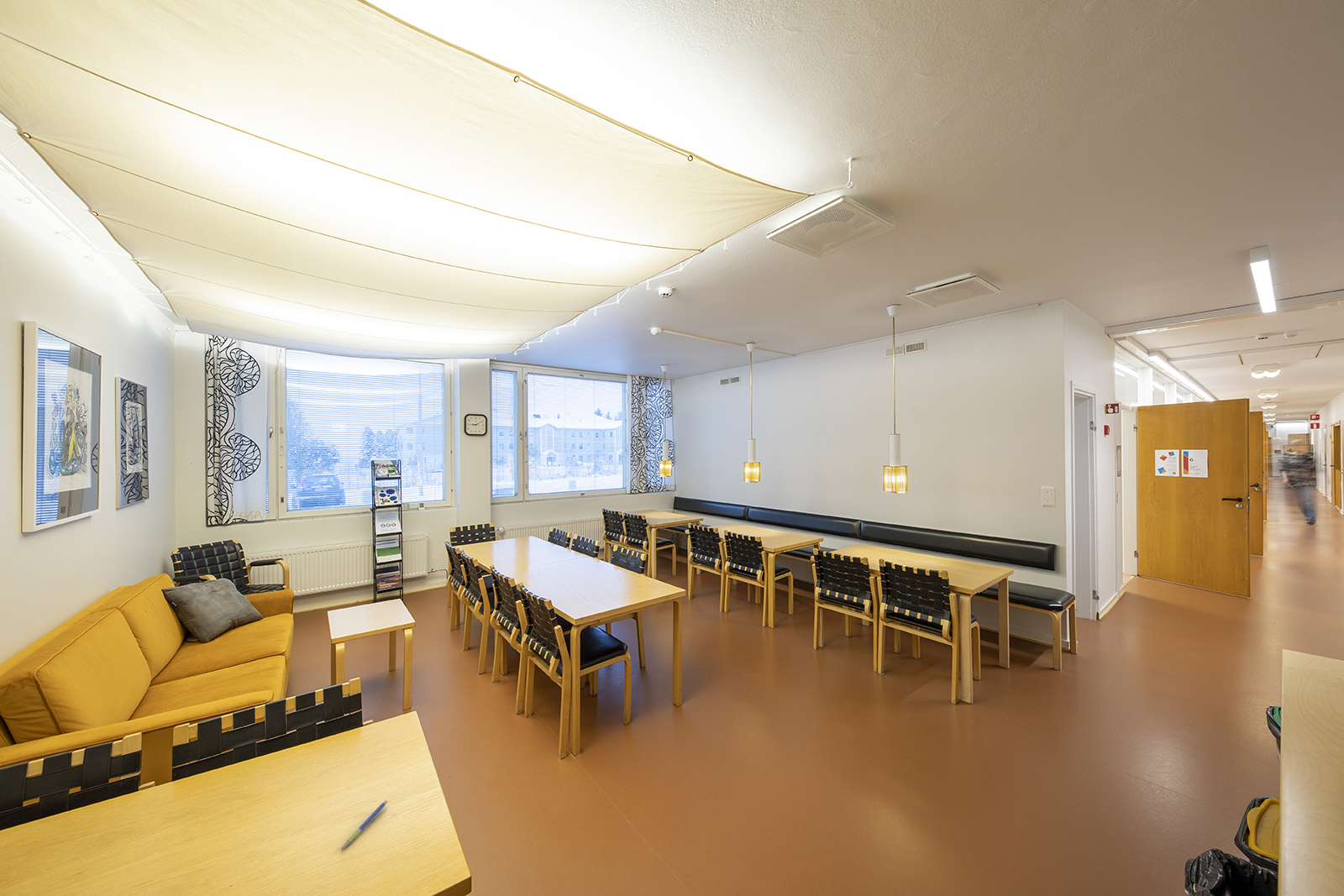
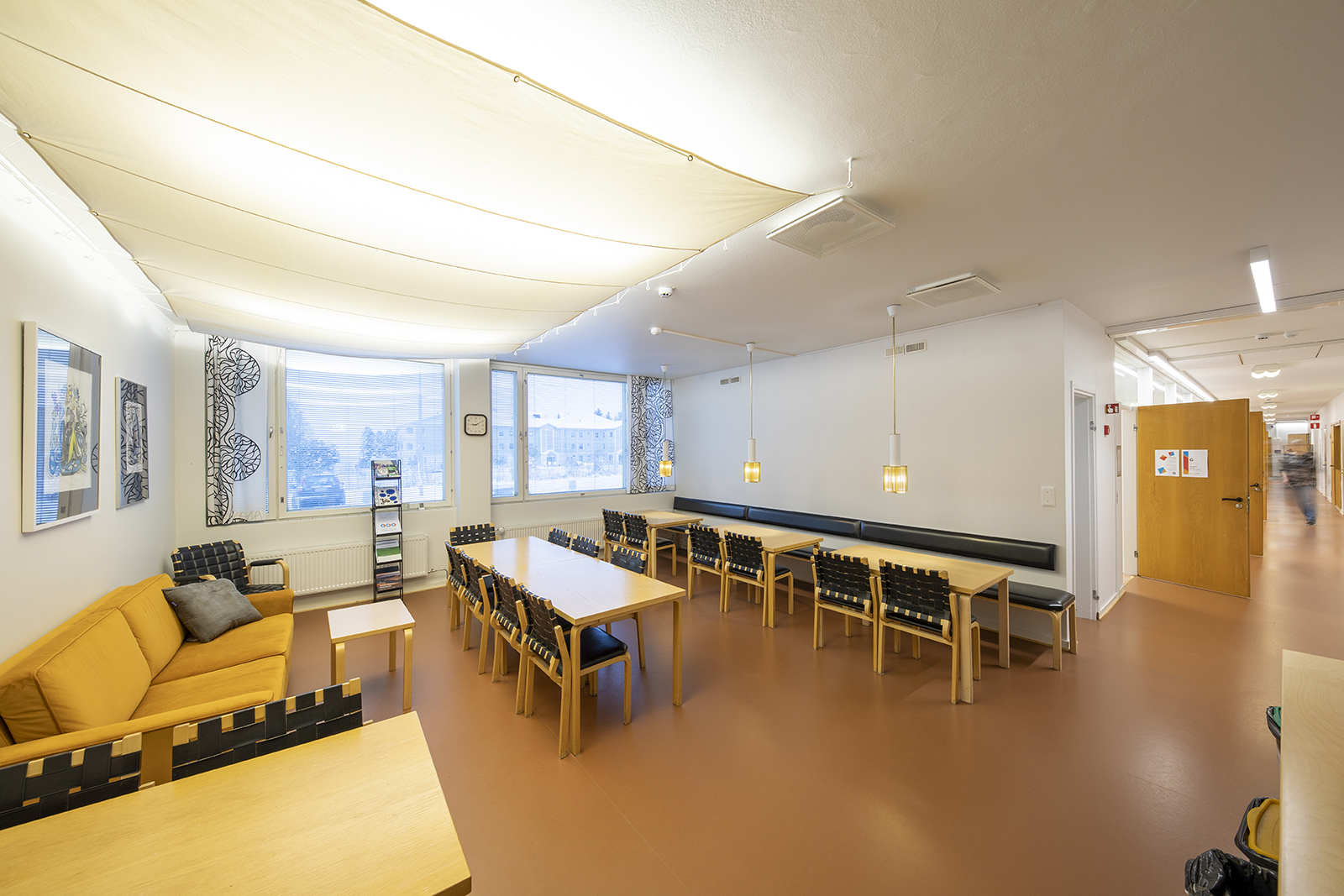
- pen (365, 824)
